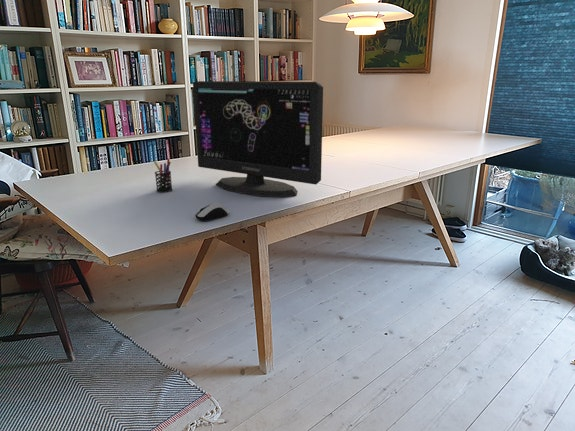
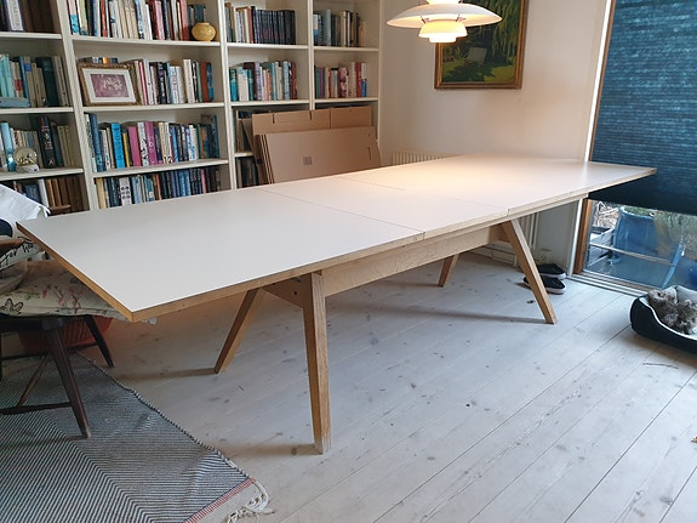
- pen holder (165, 174)
- computer monitor (254, 136)
- computer mouse (212, 210)
